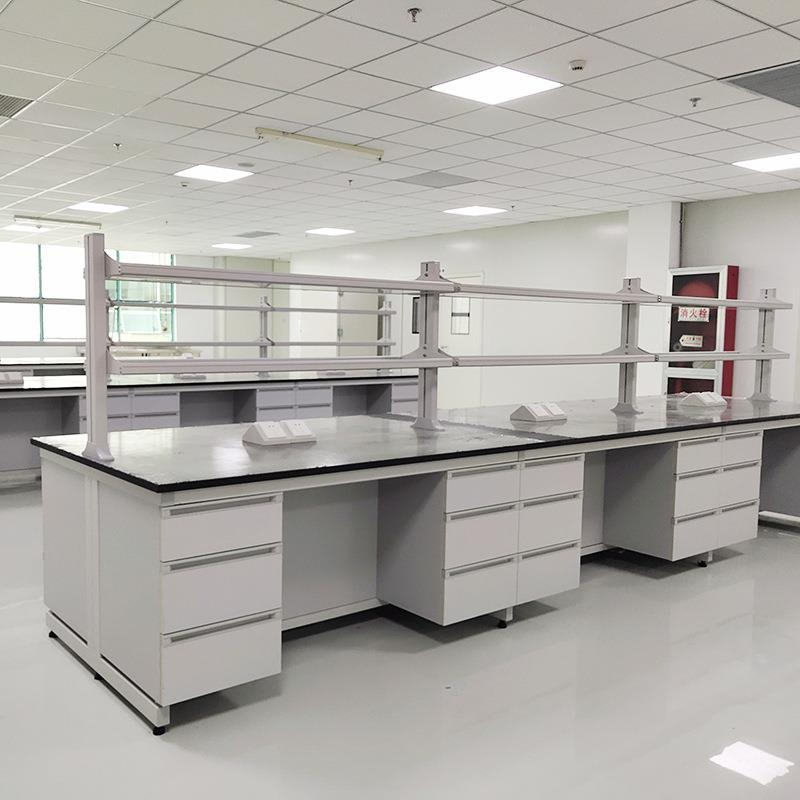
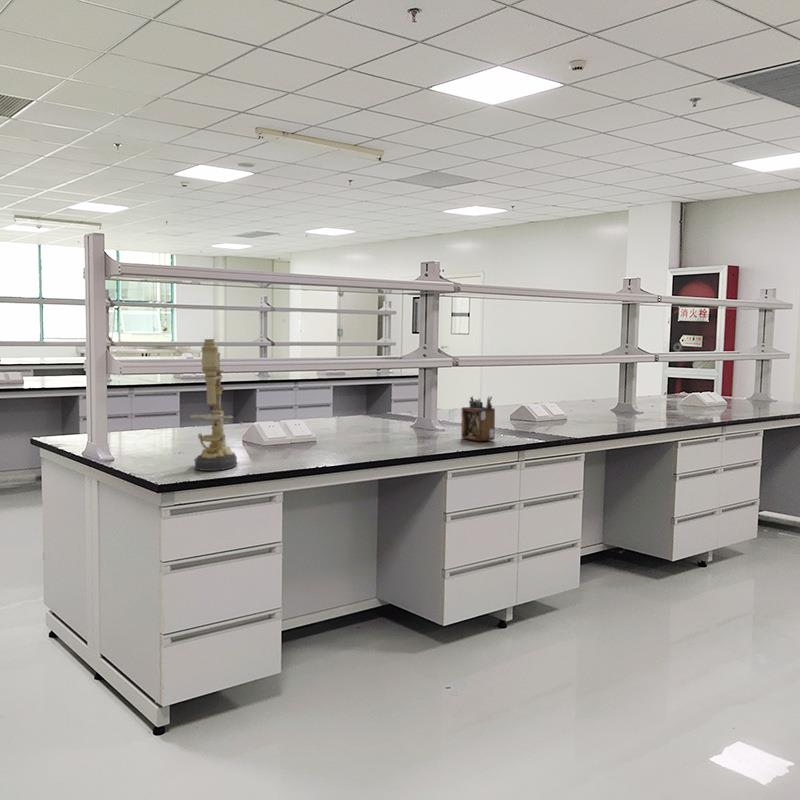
+ microscope (215, 402)
+ desk organizer (478, 417)
